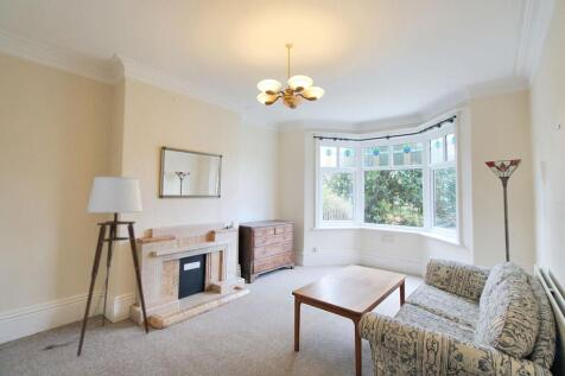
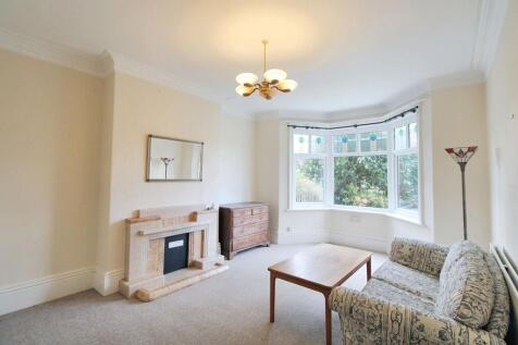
- floor lamp (100, 257)
